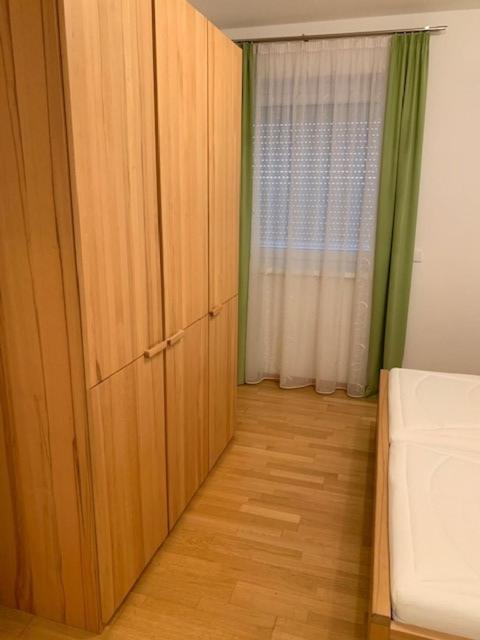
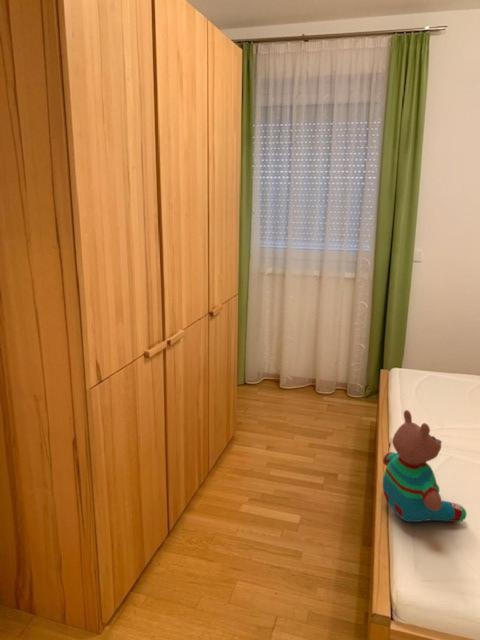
+ teddy bear (425, 465)
